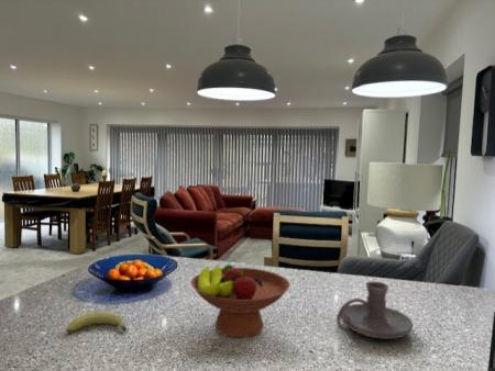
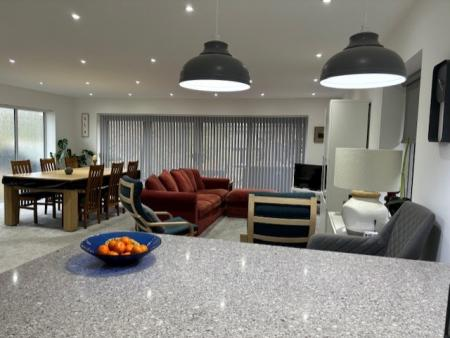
- candle holder (370, 307)
- fruit (99, 321)
- fruit bowl (240, 295)
